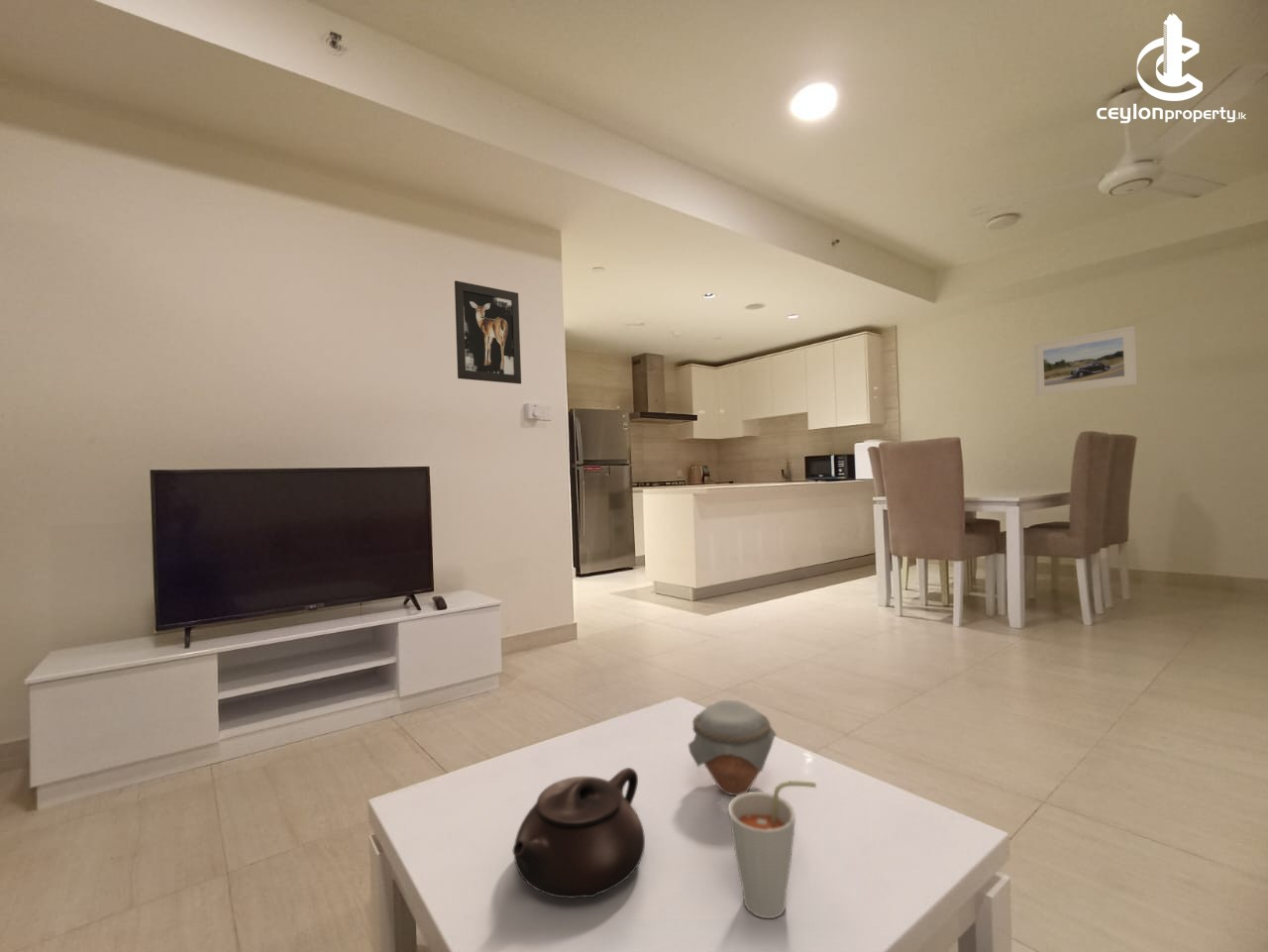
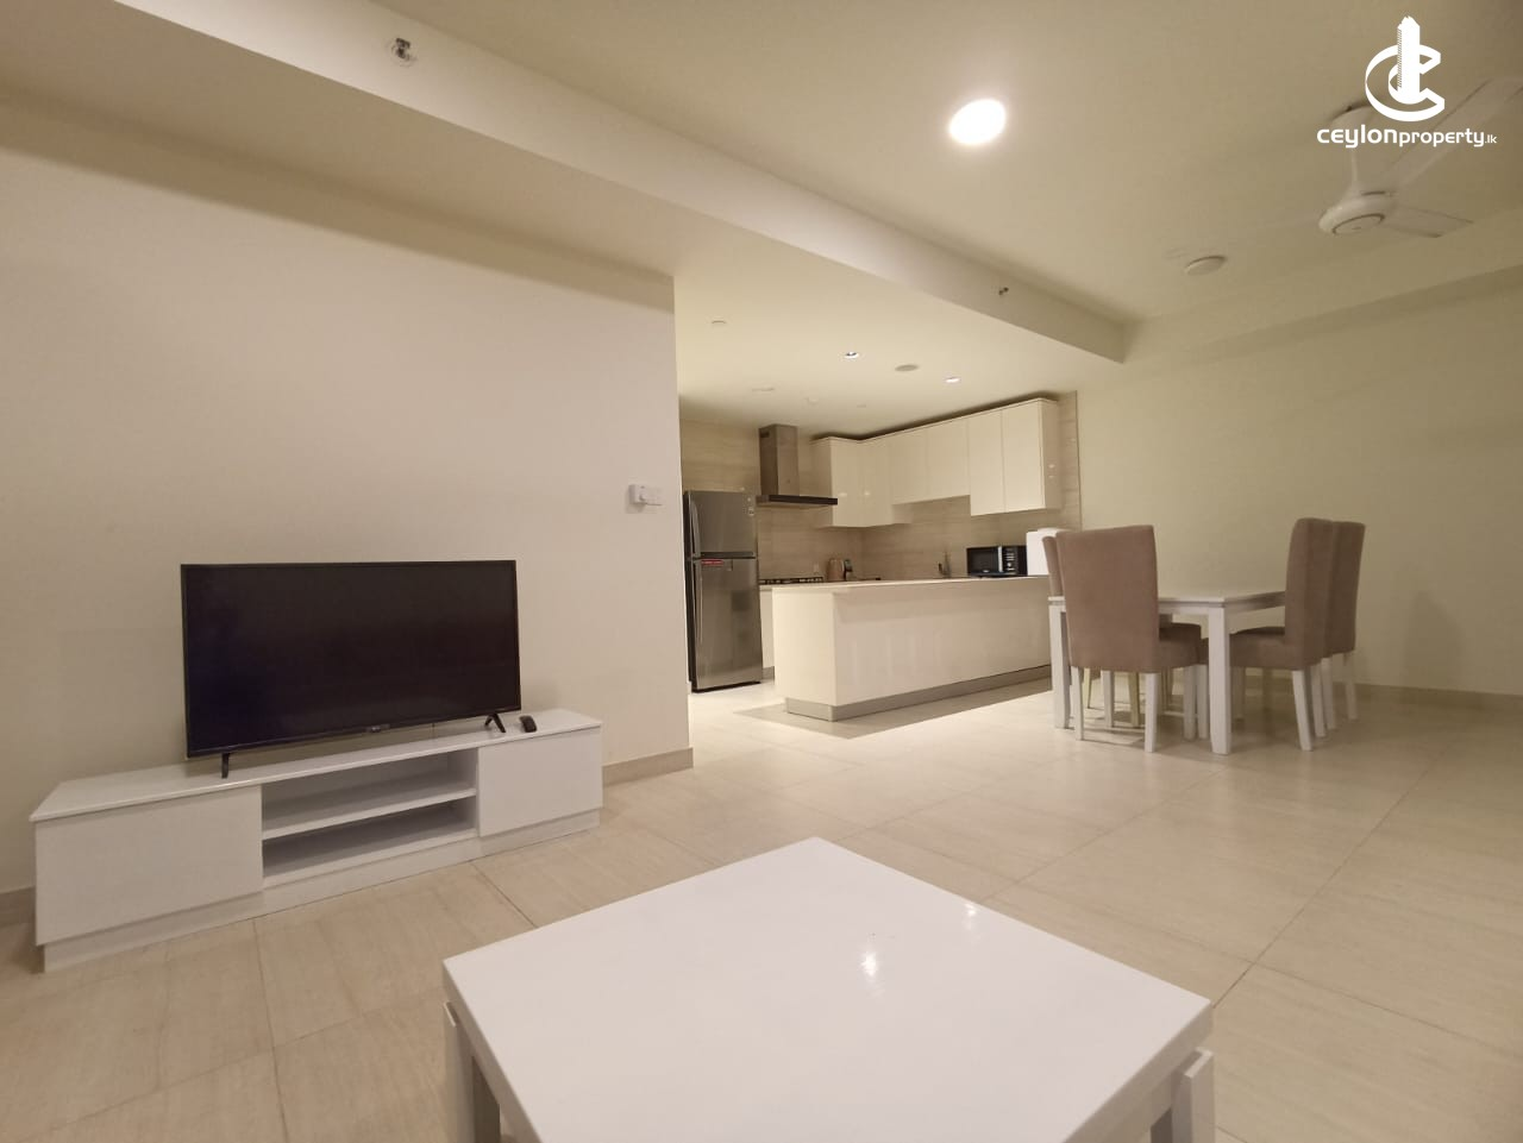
- jar (733, 748)
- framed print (1082, 363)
- teapot (583, 822)
- wall art (488, 334)
- cup (773, 844)
